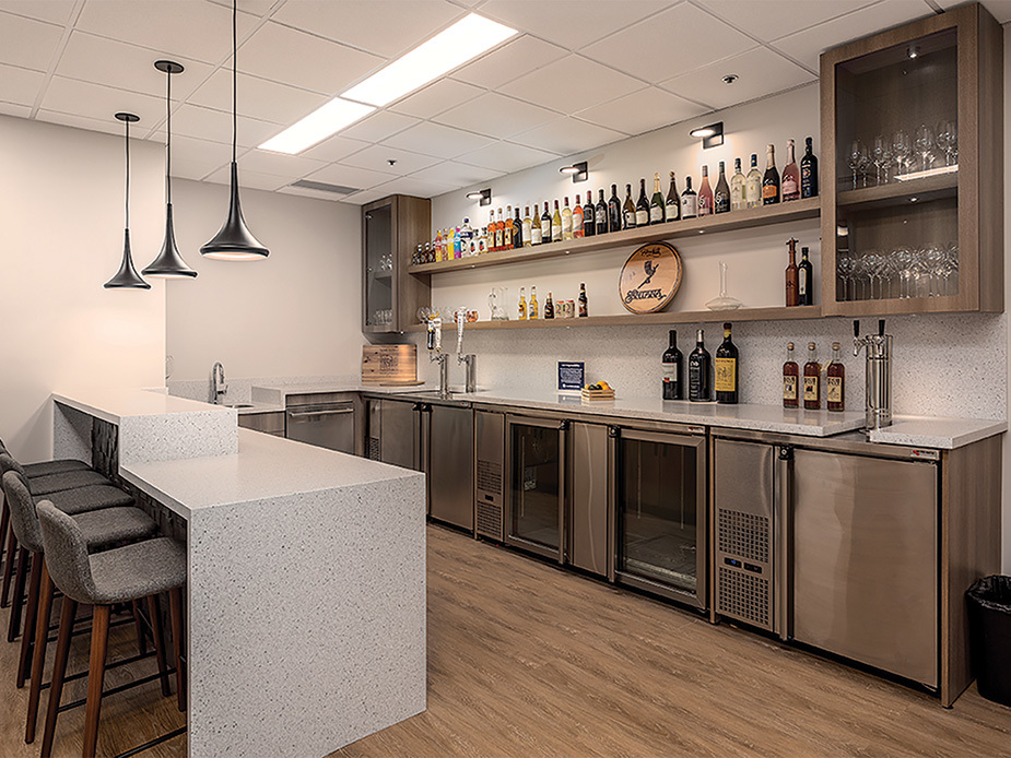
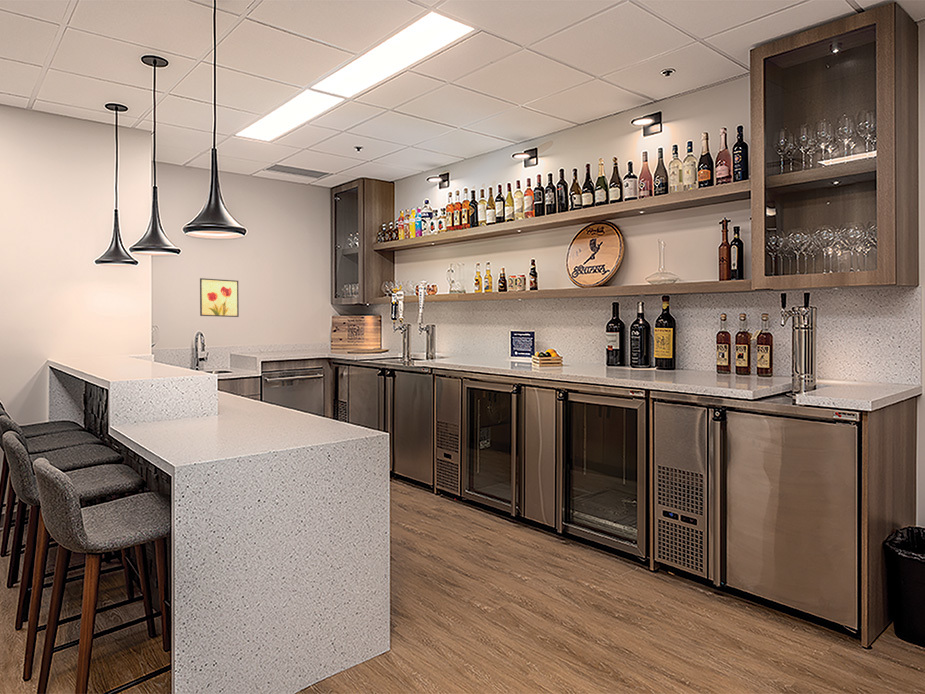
+ wall art (219, 298)
